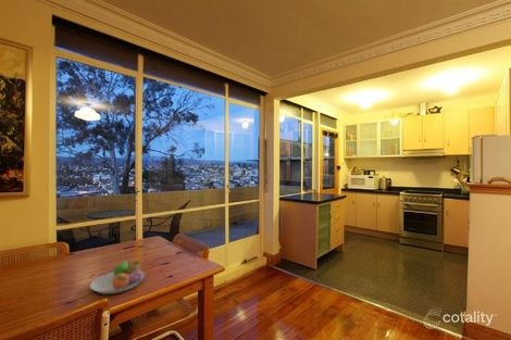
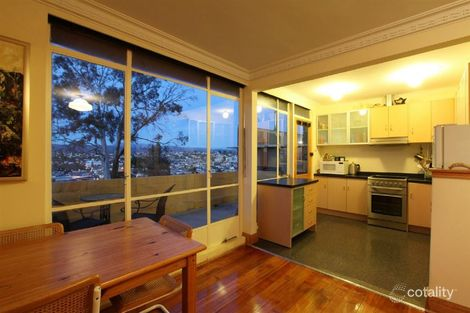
- fruit bowl (120, 274)
